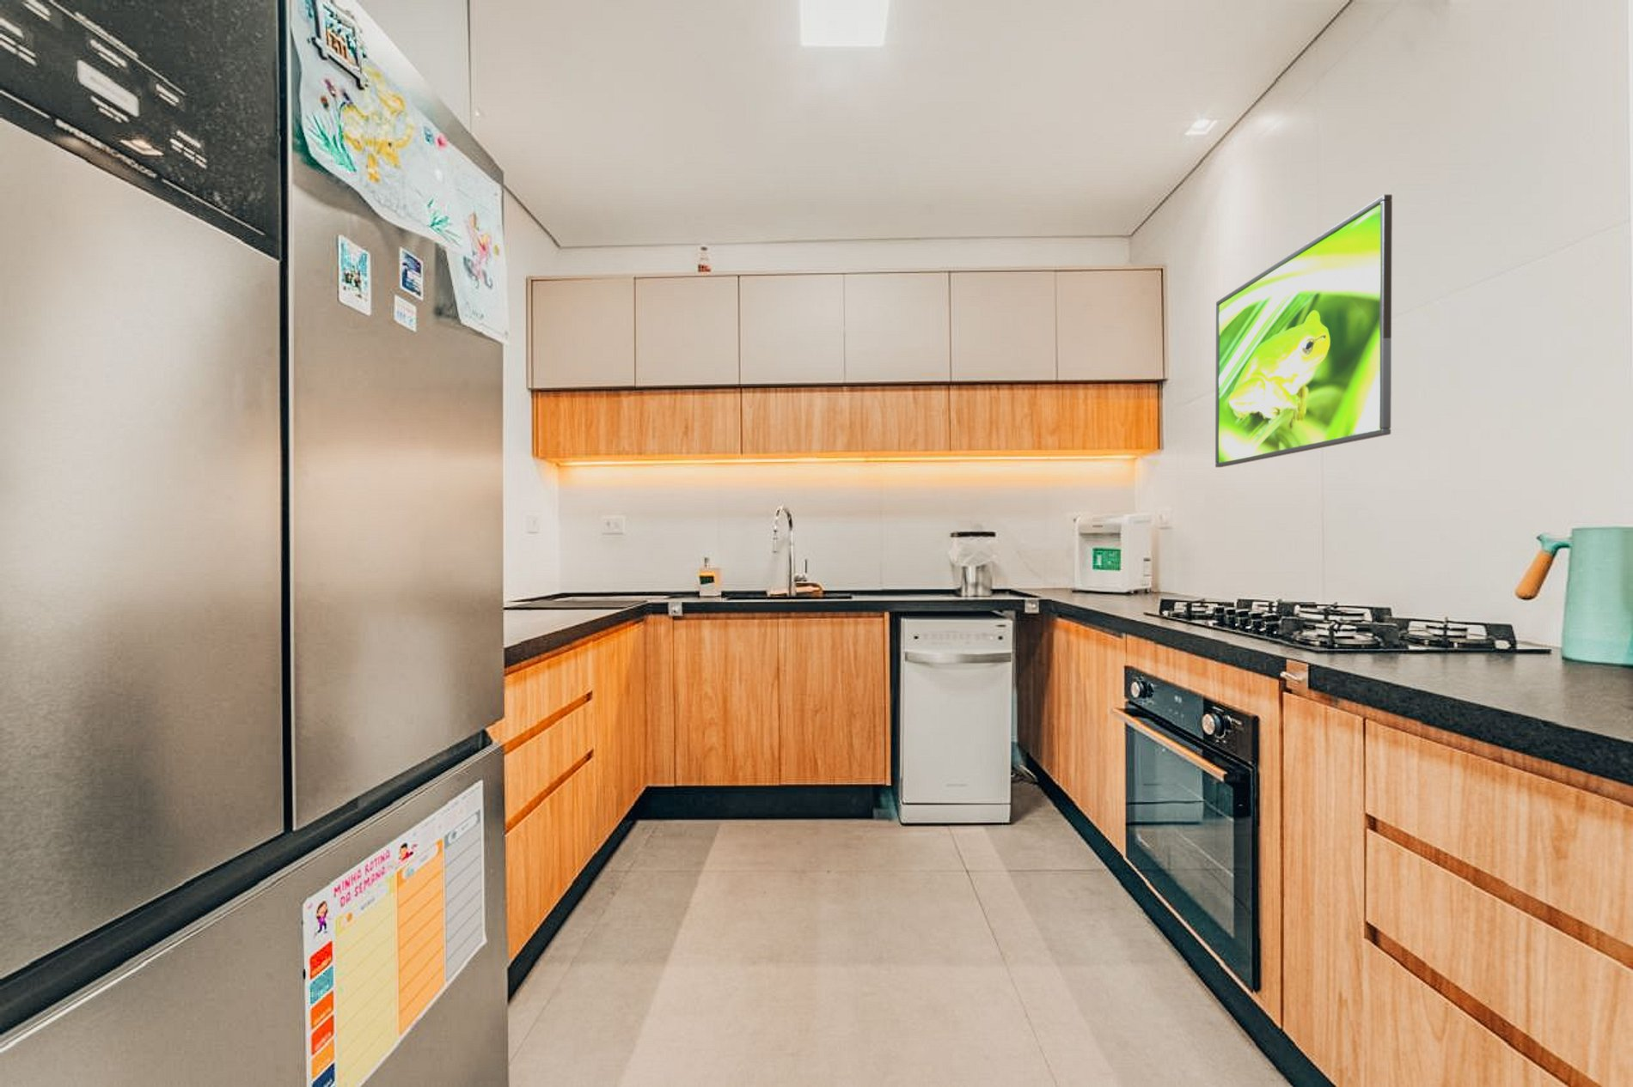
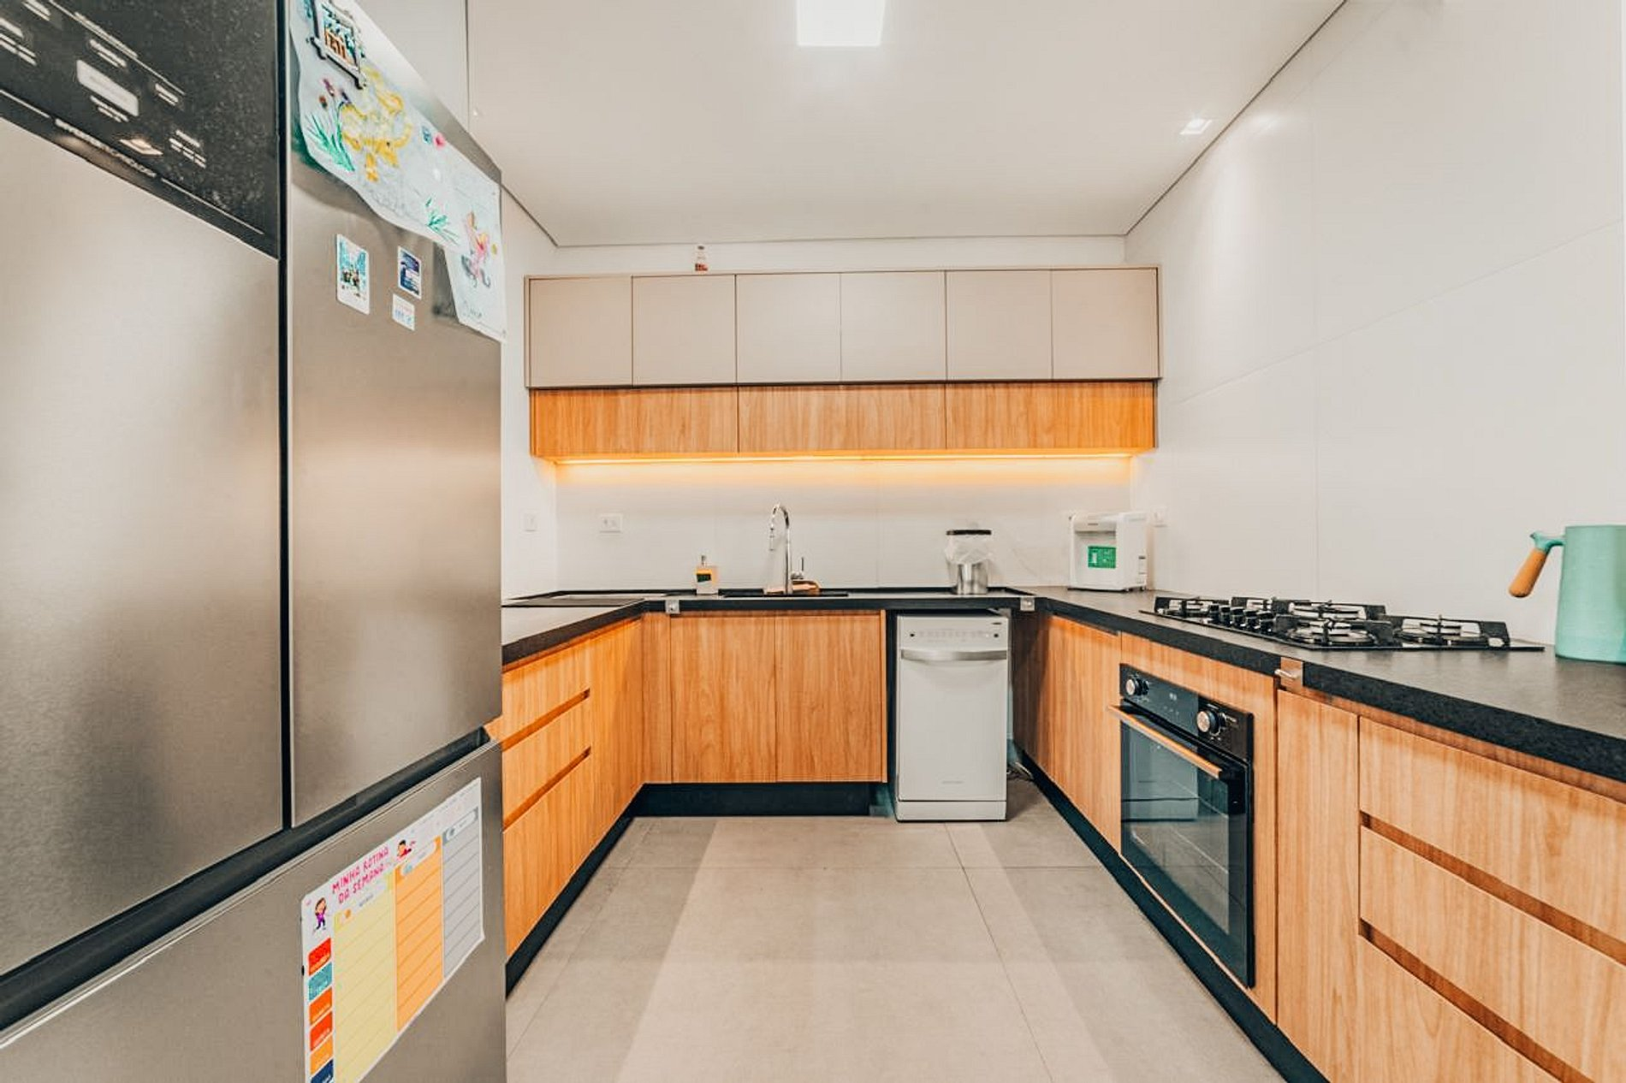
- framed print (1287, 355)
